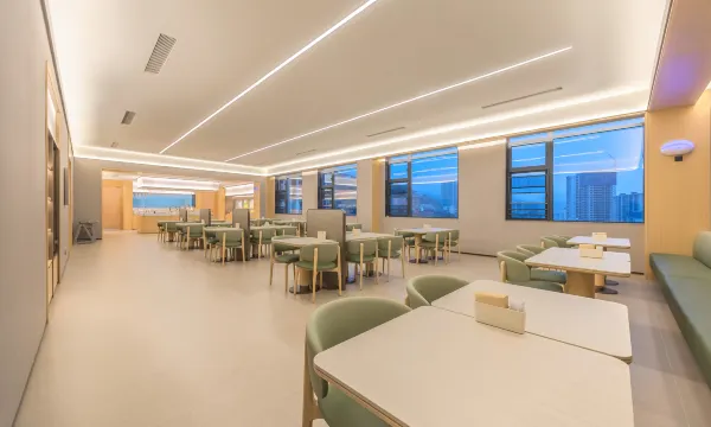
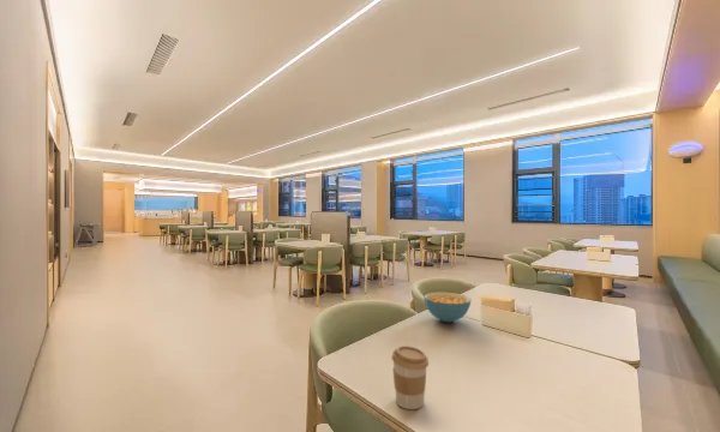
+ cereal bowl (446, 308)
+ coffee cup (409, 376)
